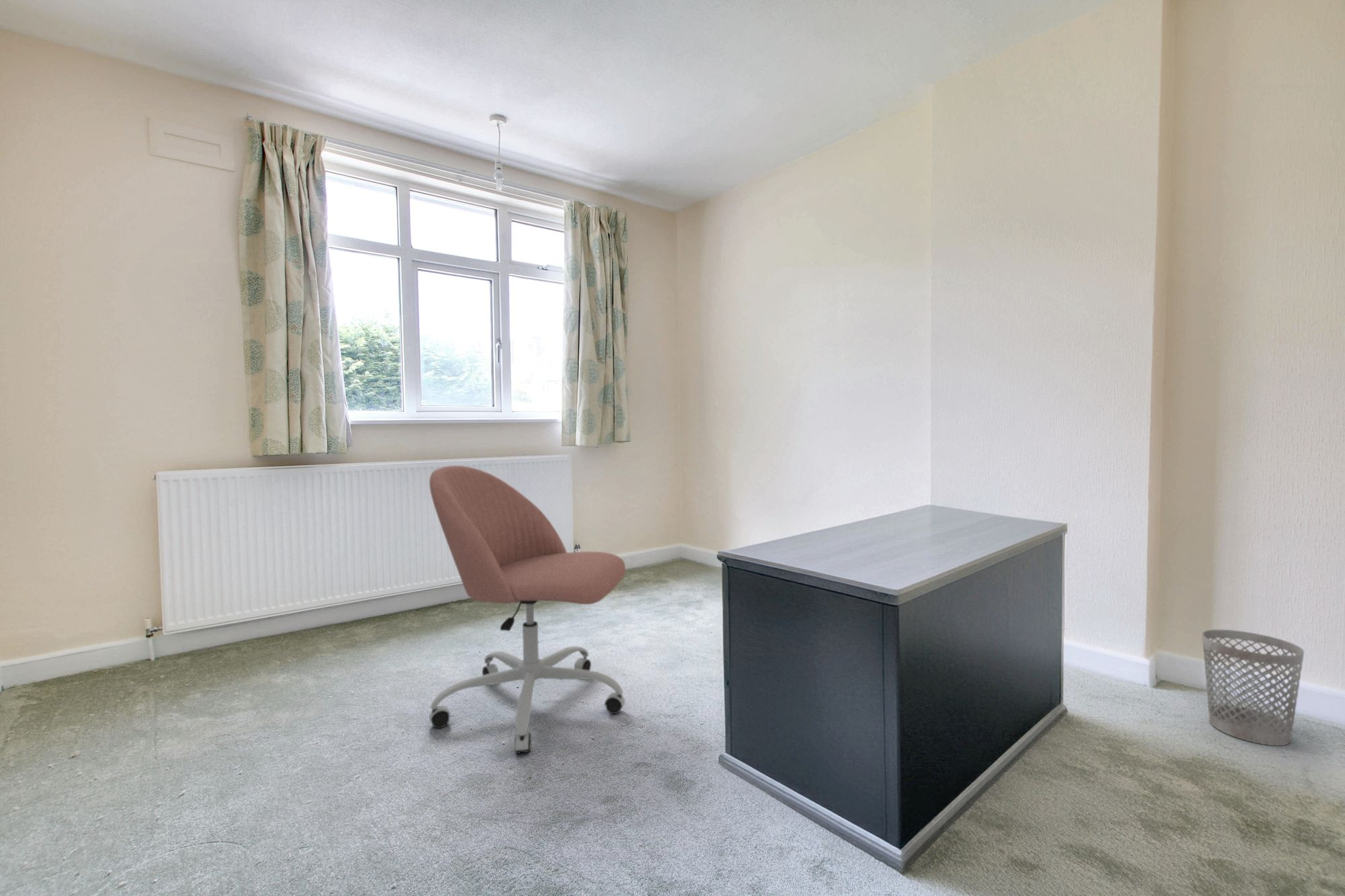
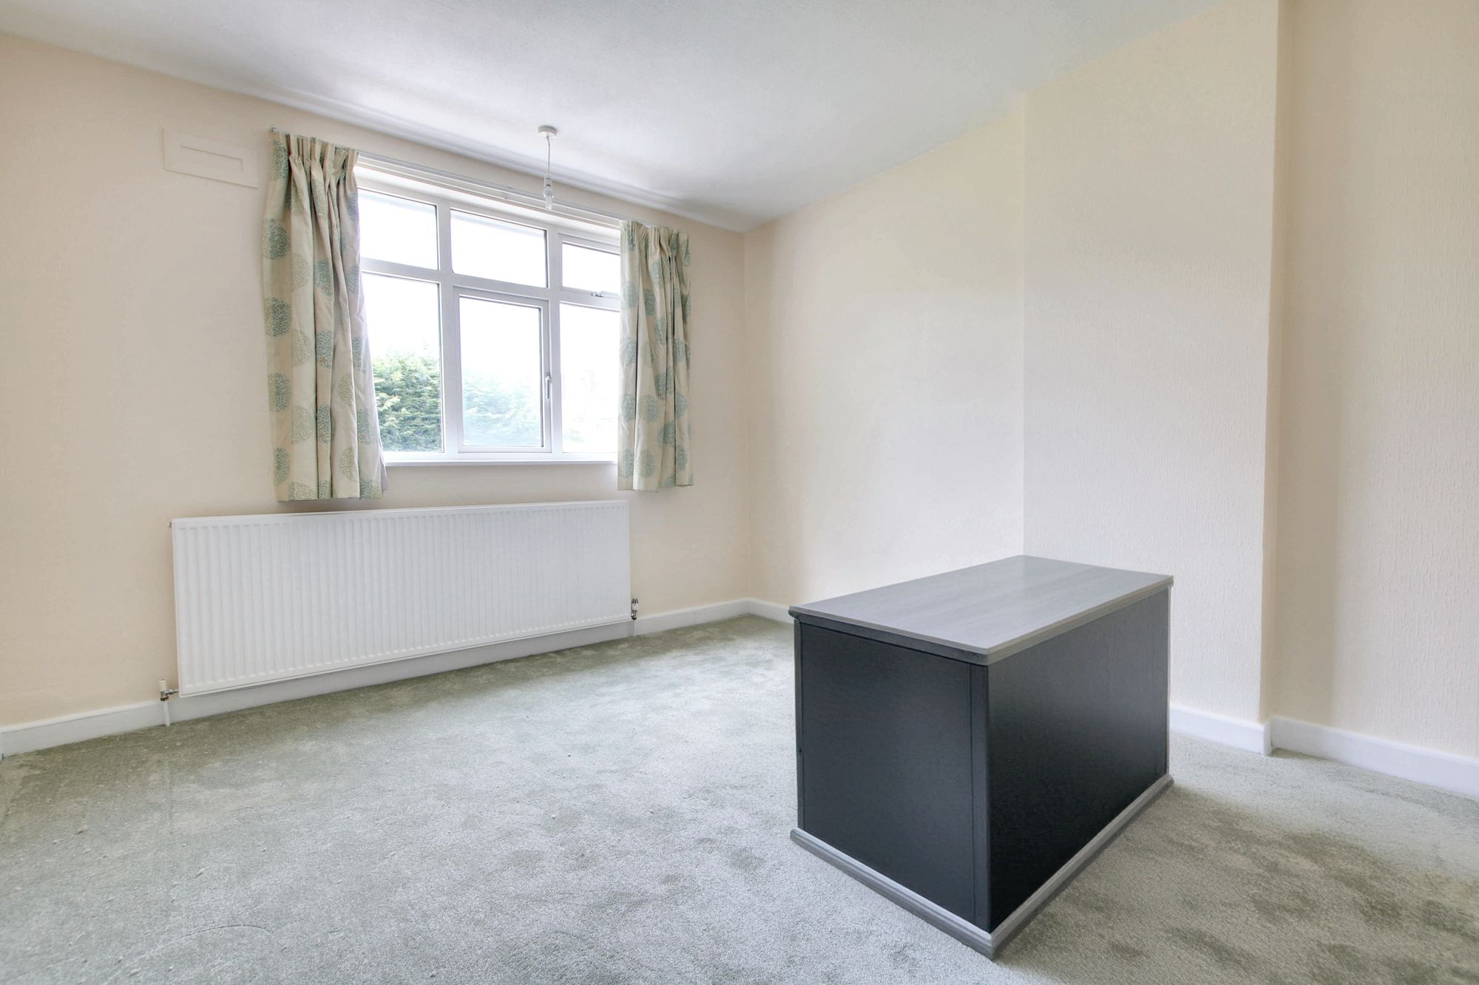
- office chair (534, 587)
- wastebasket (1250, 686)
